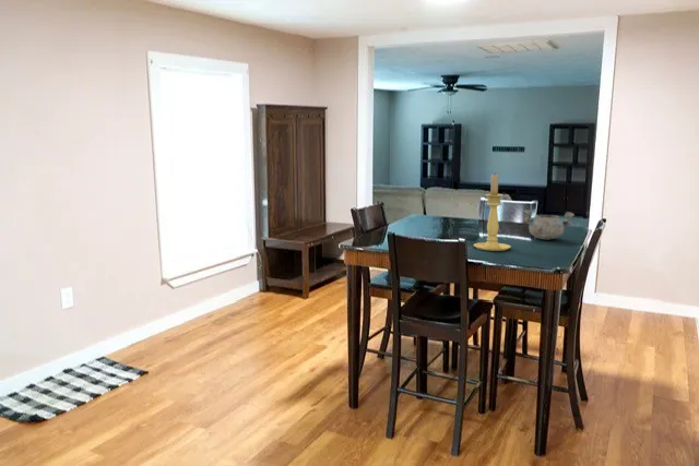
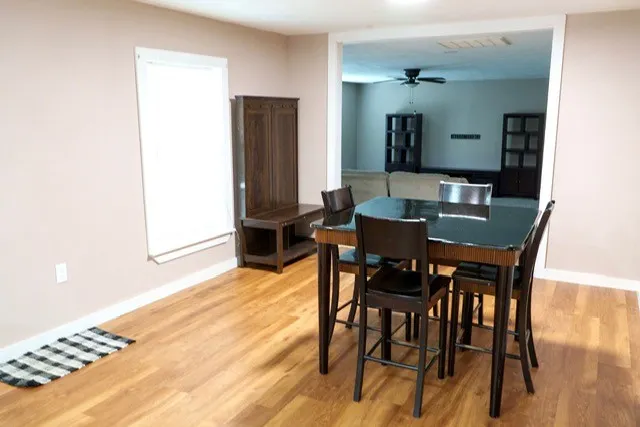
- decorative bowl (547, 224)
- candle holder (493, 211)
